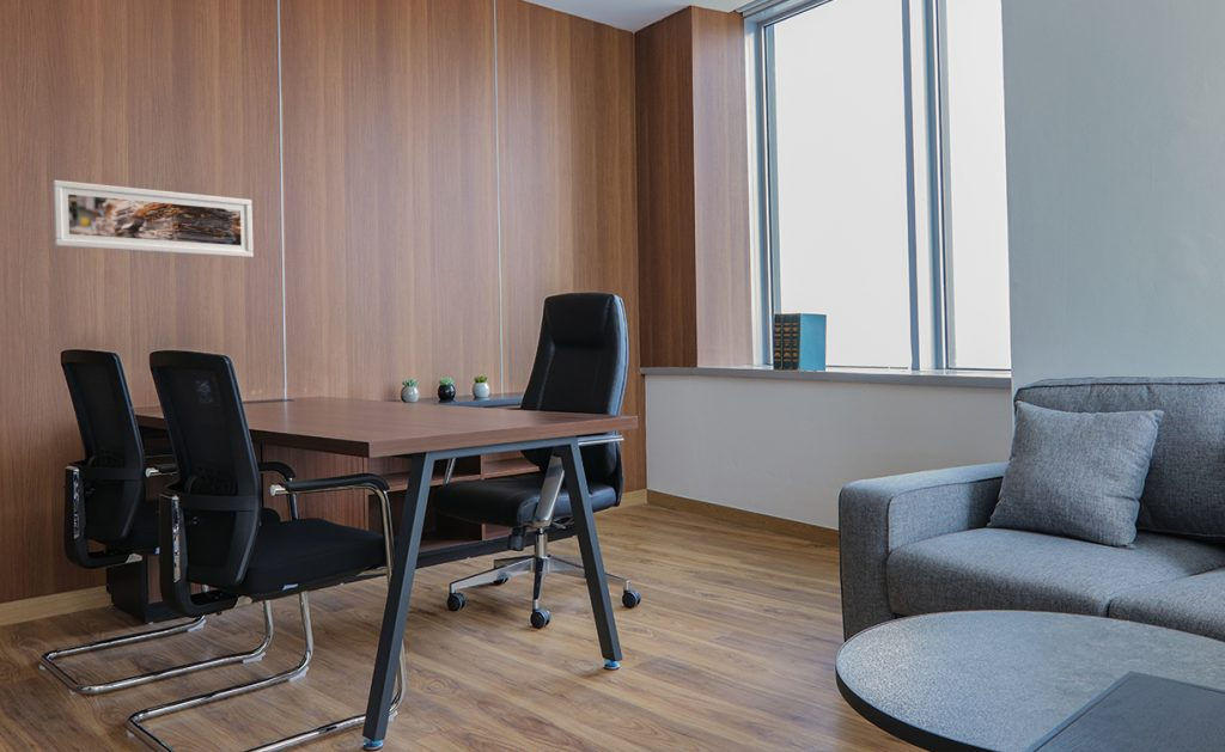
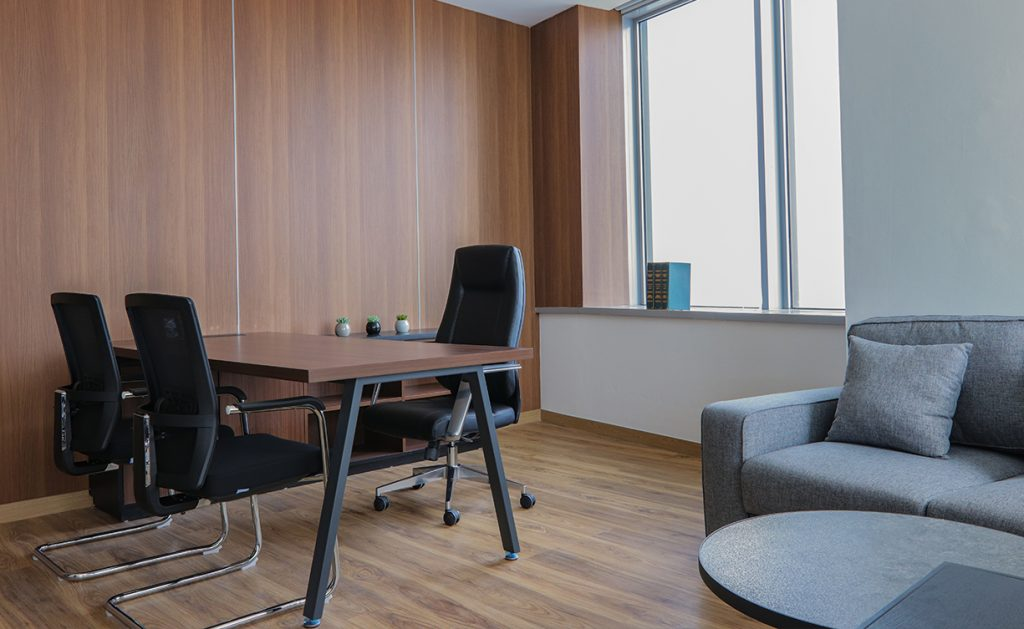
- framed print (159, 221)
